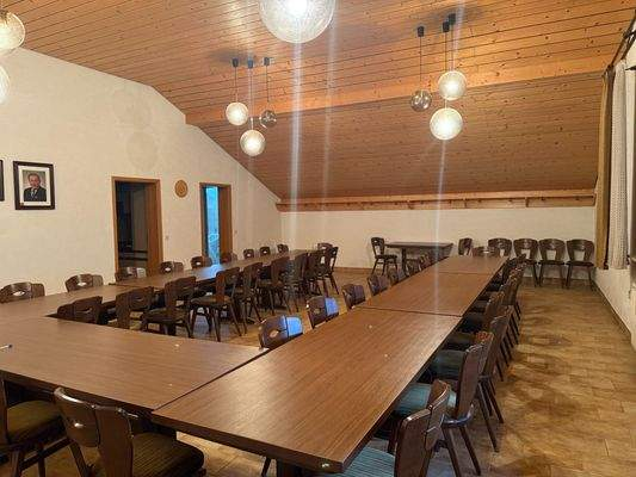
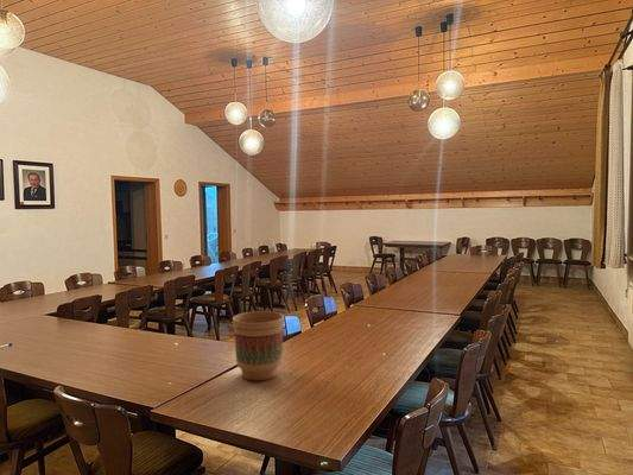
+ flower pot (259, 346)
